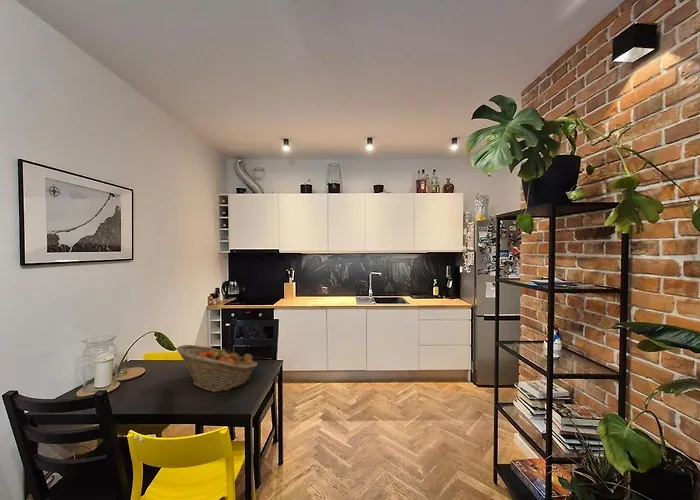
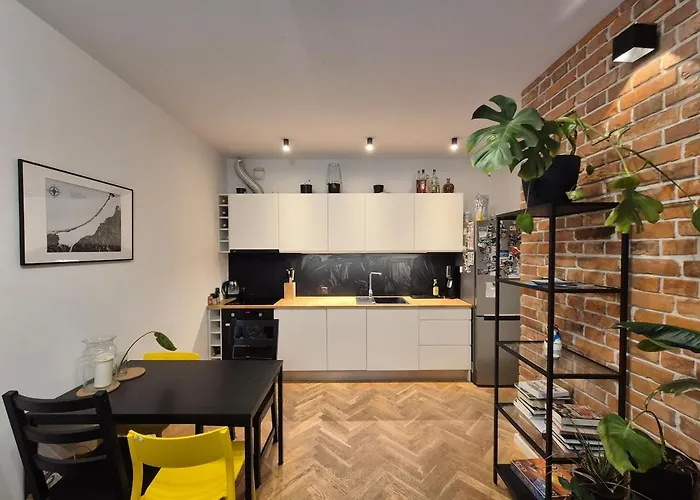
- fruit basket (217, 362)
